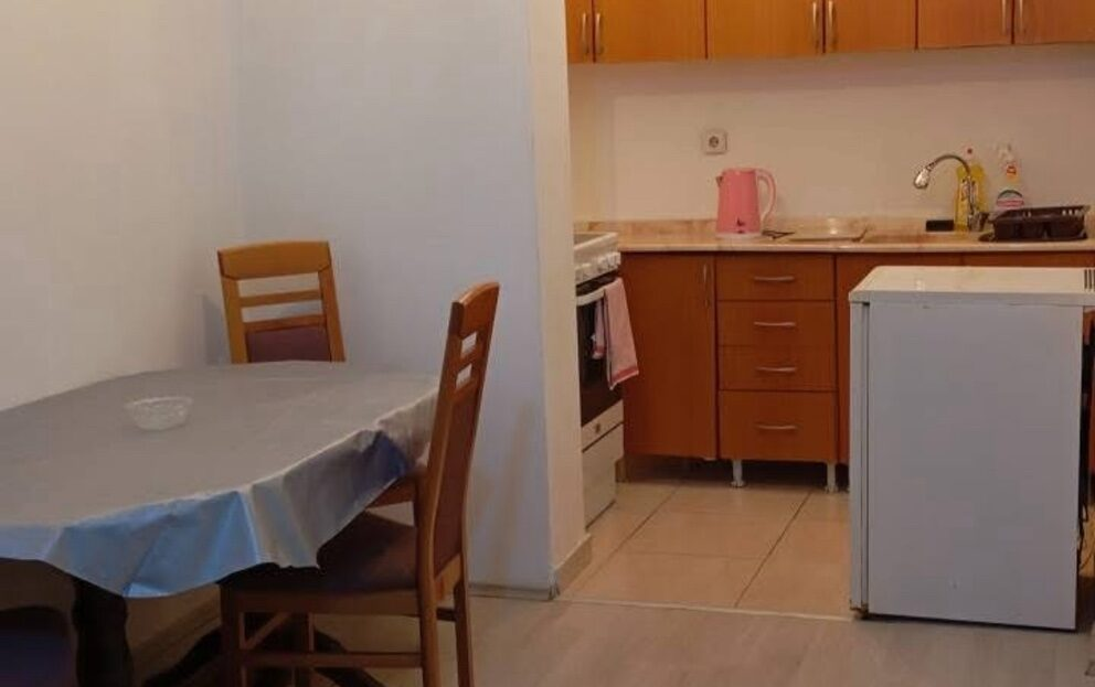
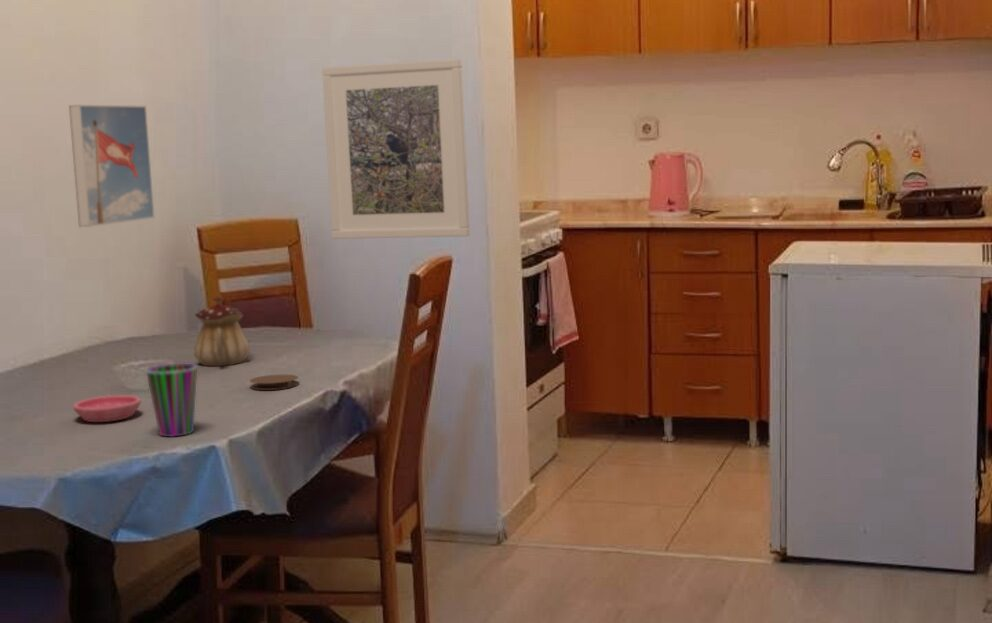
+ saucer (107, 409)
+ teapot (220, 329)
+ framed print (113, 164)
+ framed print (395, 151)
+ cup (174, 400)
+ coaster (274, 382)
